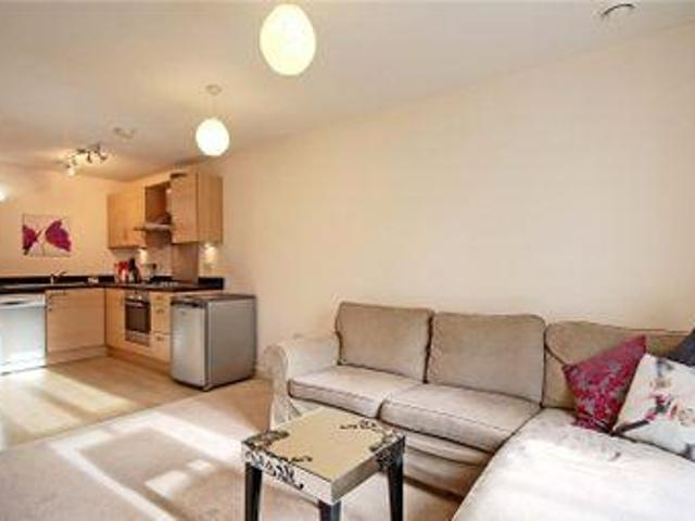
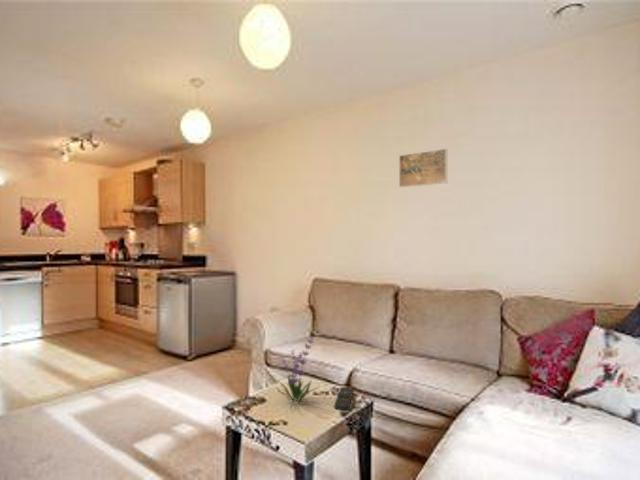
+ plant (296, 368)
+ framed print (422, 168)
+ remote control (344, 397)
